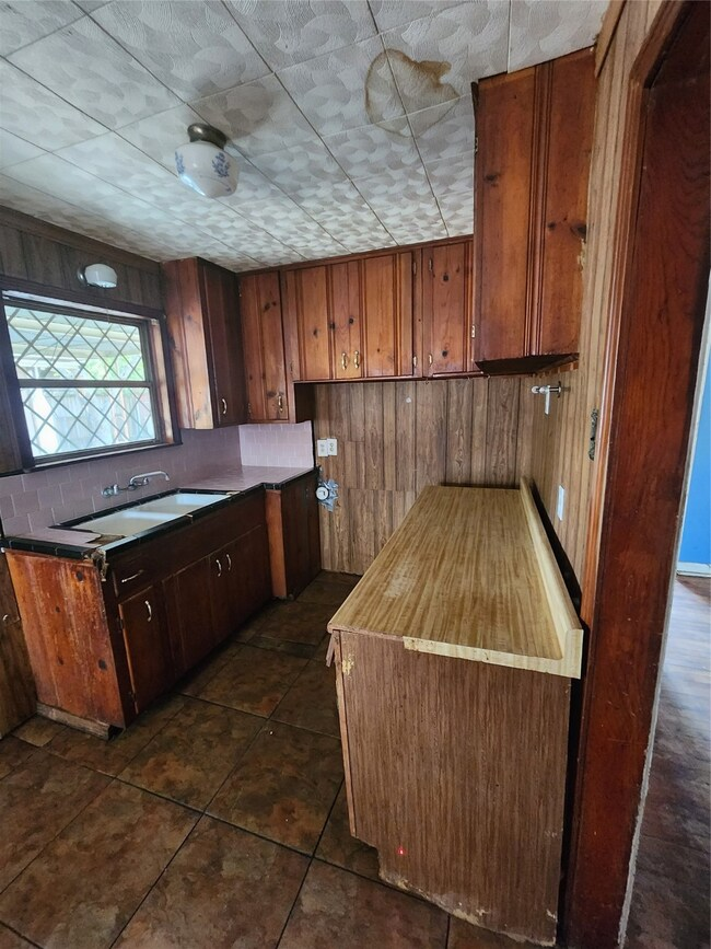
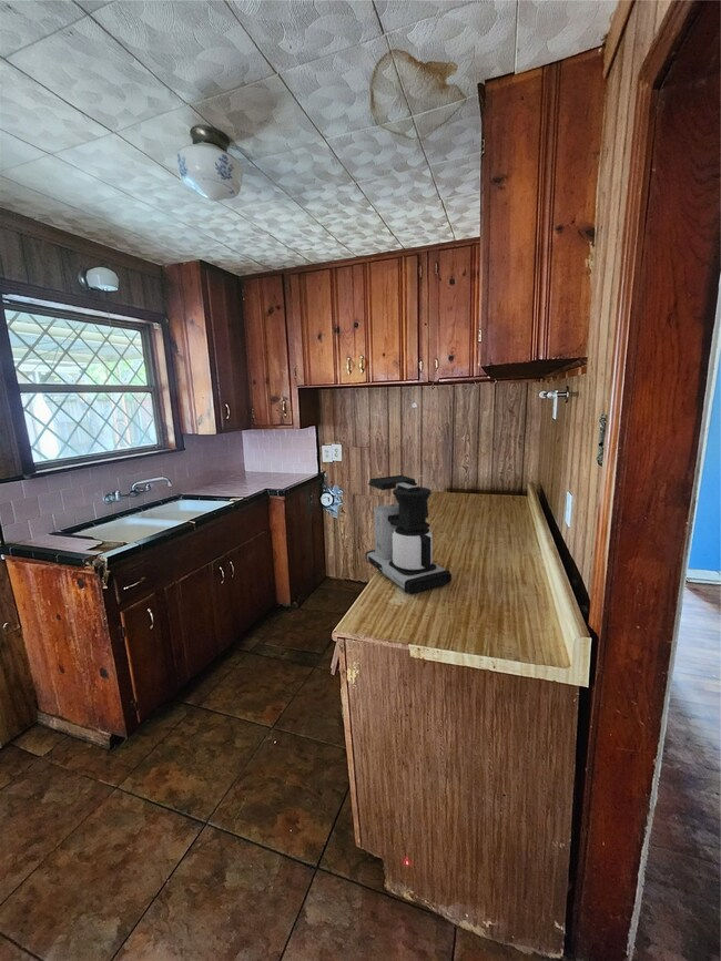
+ coffee maker (405, 529)
